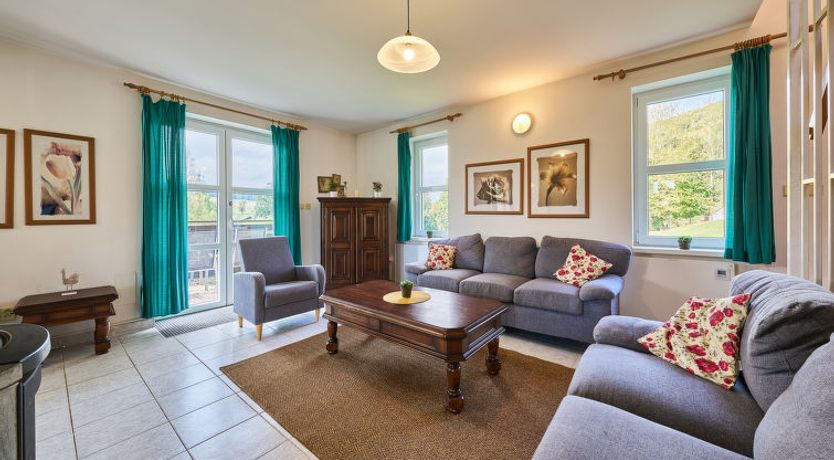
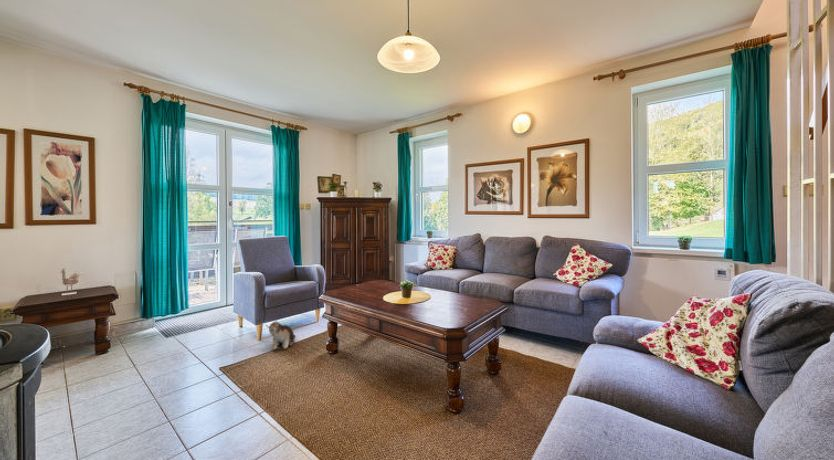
+ plush toy (284, 331)
